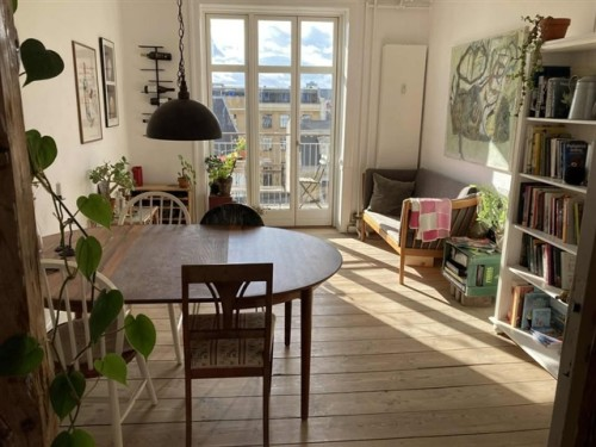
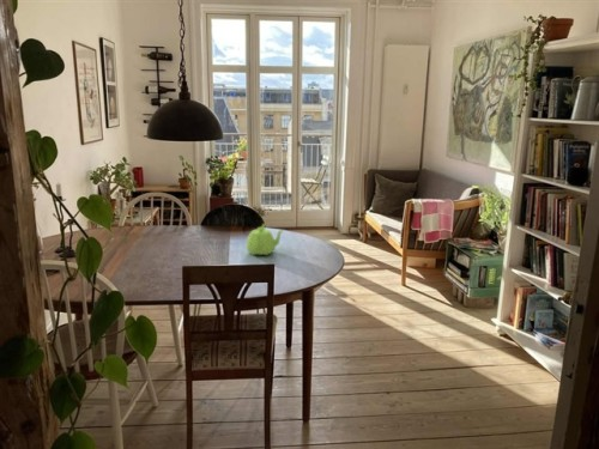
+ teapot (265, 239)
